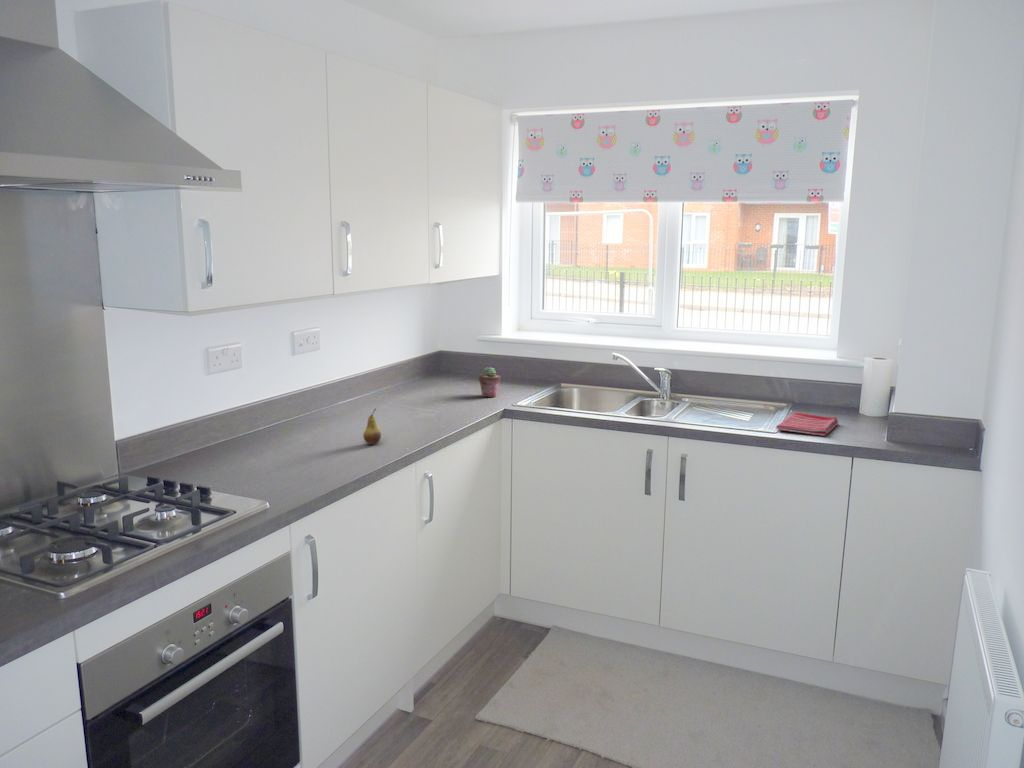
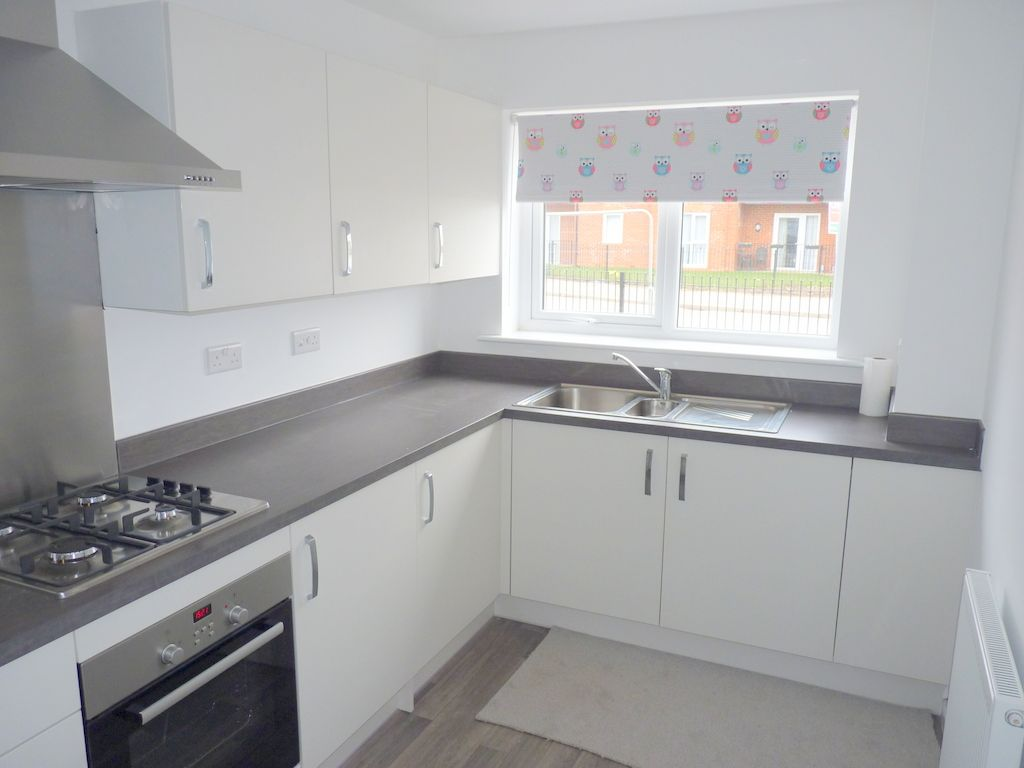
- fruit (372, 425)
- potted succulent (489, 381)
- dish towel (807, 423)
